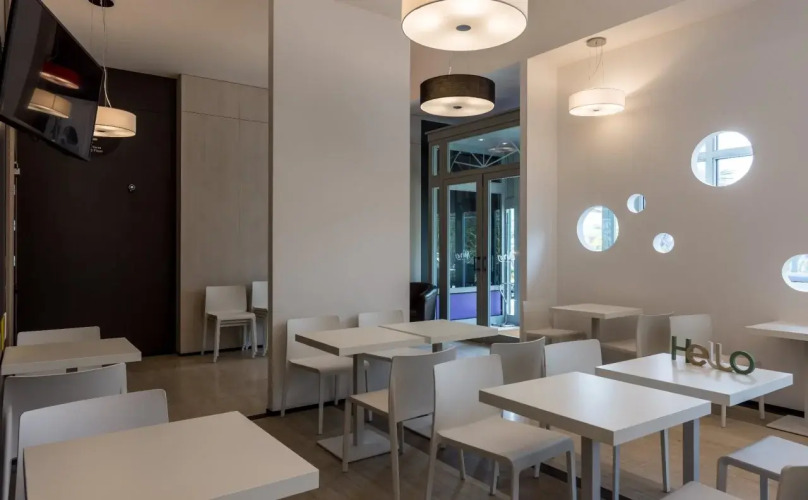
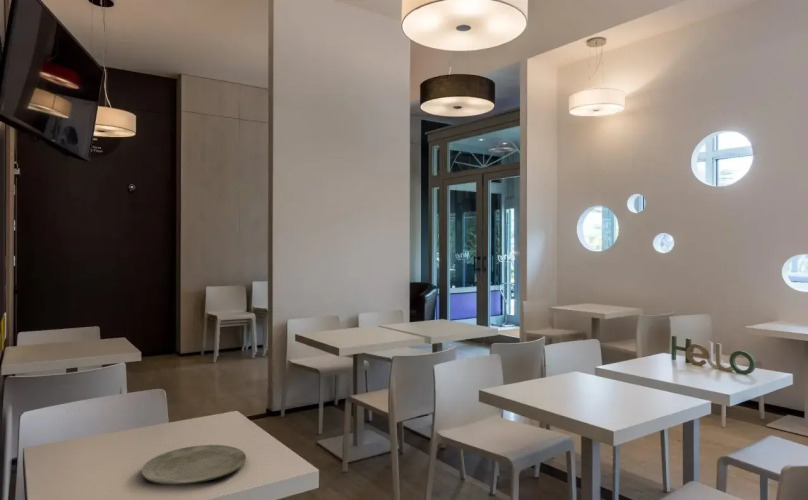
+ plate (195, 464)
